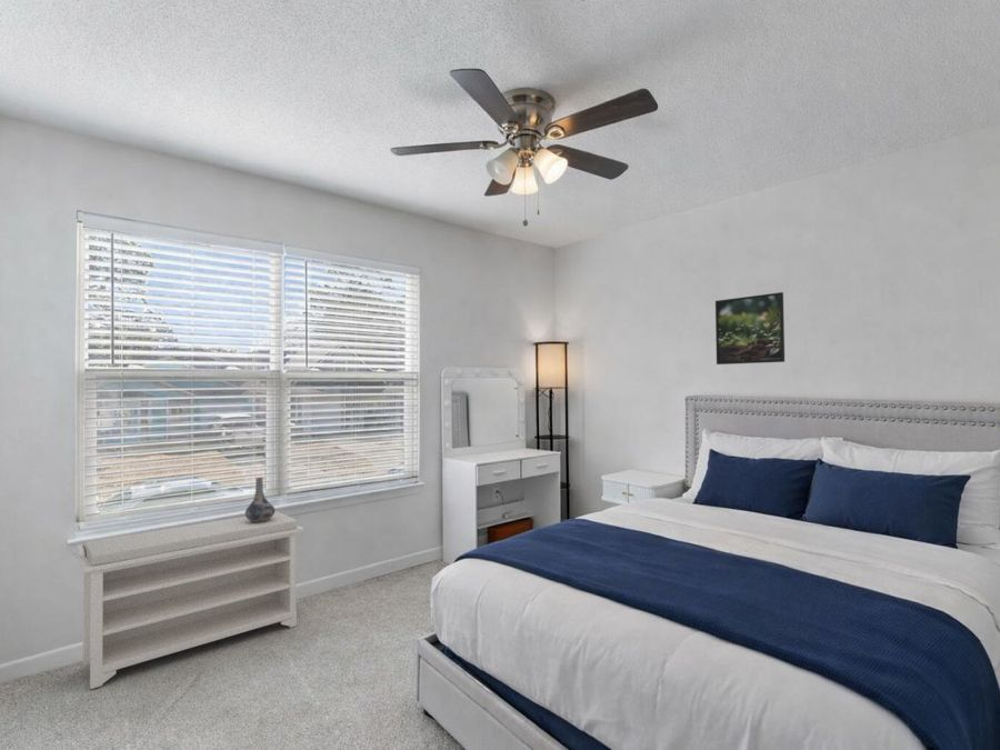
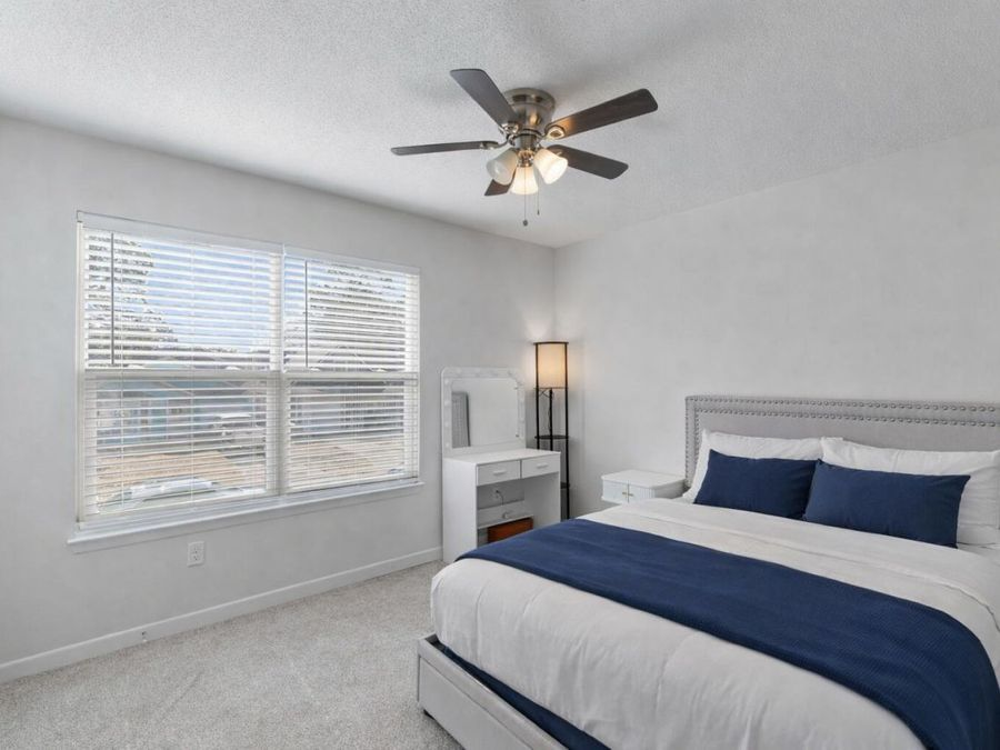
- decorative vase (260, 499)
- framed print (748, 330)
- bench (198, 586)
